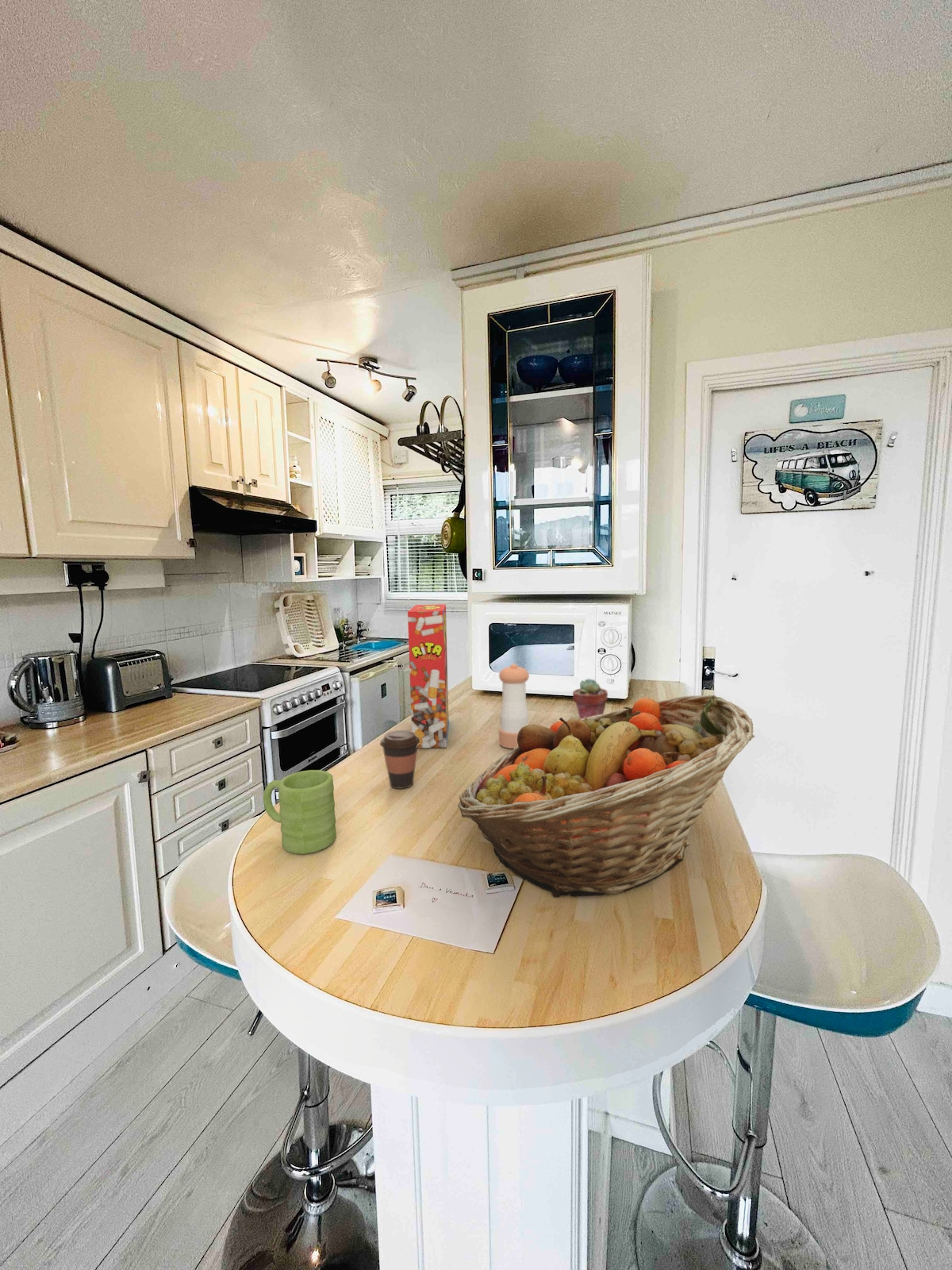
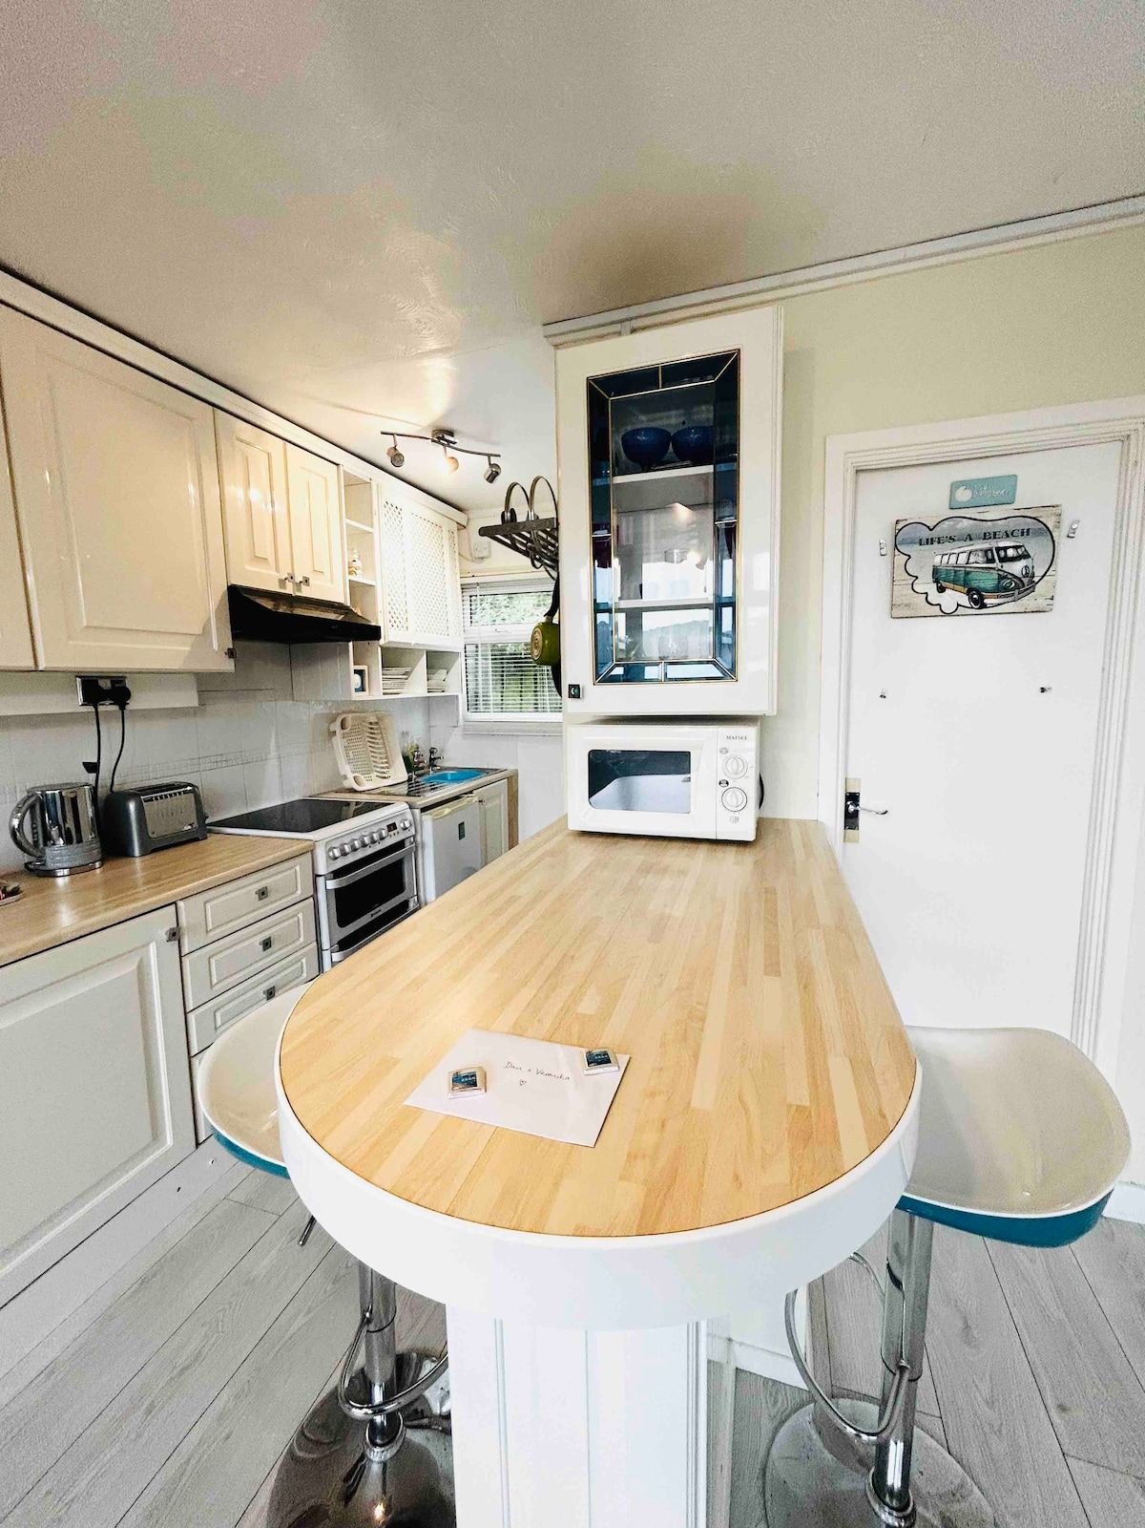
- cereal box (430, 671)
- fruit basket (603, 772)
- mug (297, 809)
- coffee cup (401, 760)
- potted succulent (589, 700)
- pepper shaker (514, 704)
